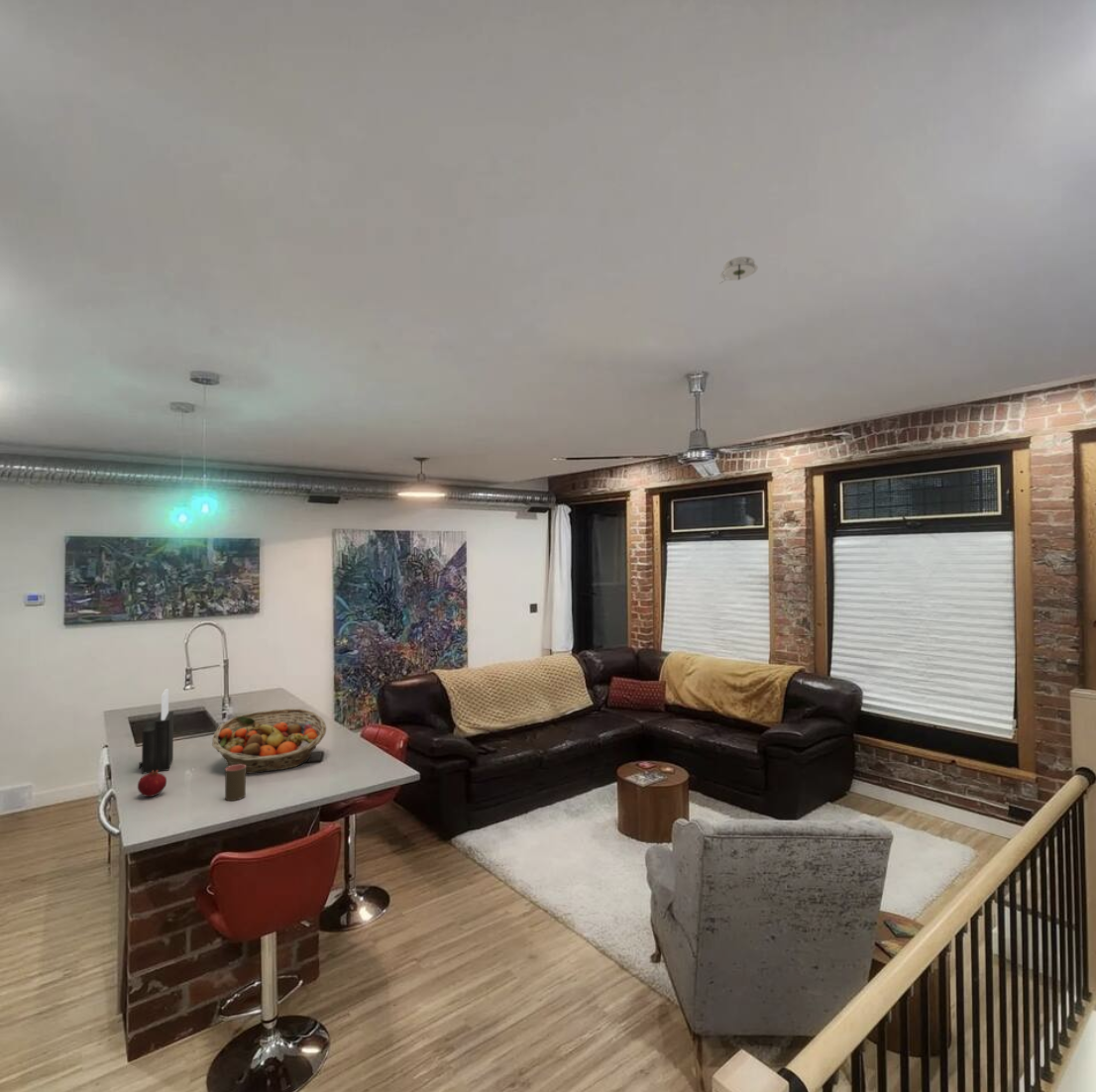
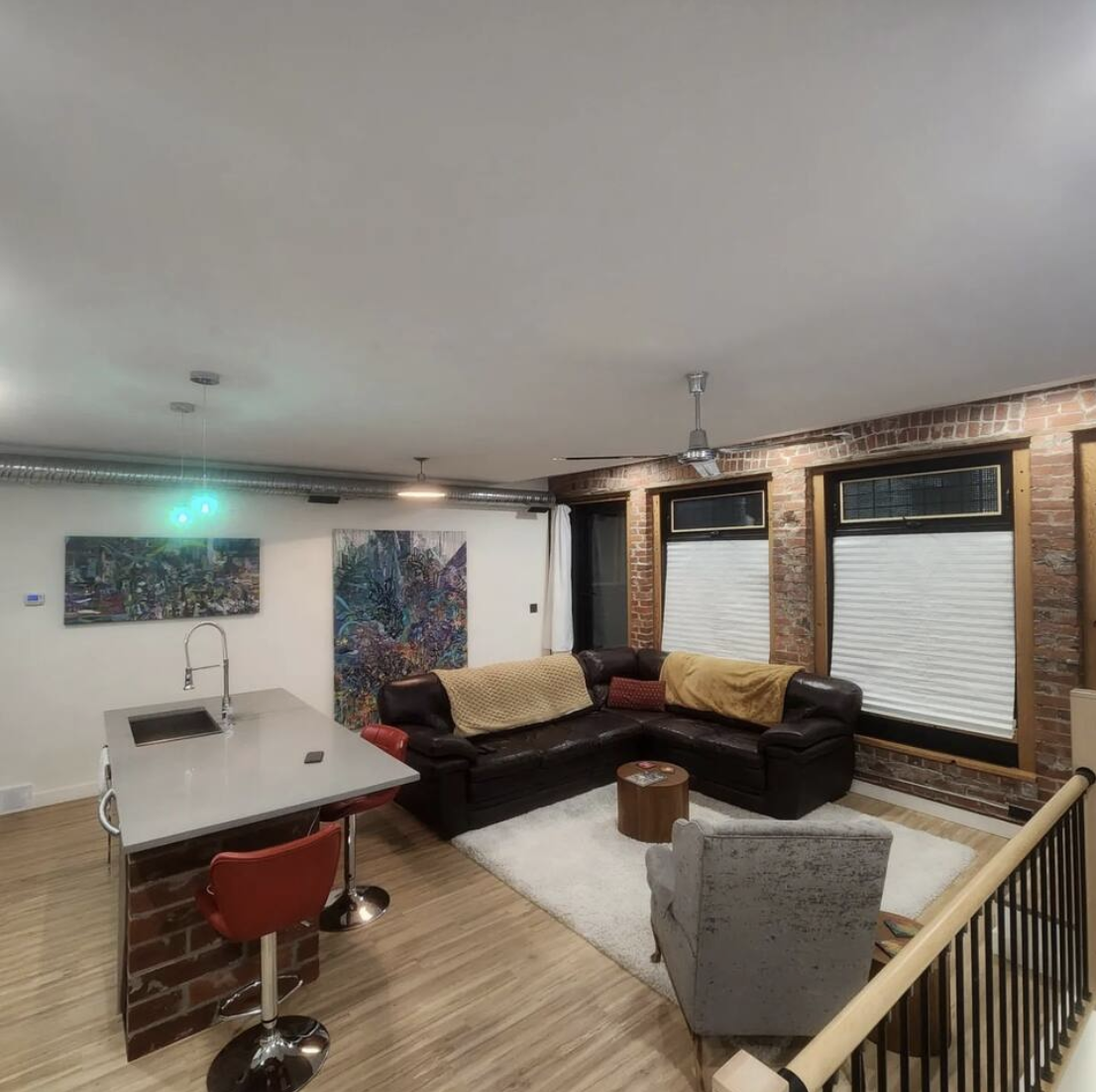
- knife block (155, 729)
- fruit (152, 783)
- fruit basket (271, 739)
- cup (235, 782)
- smoke detector (737, 269)
